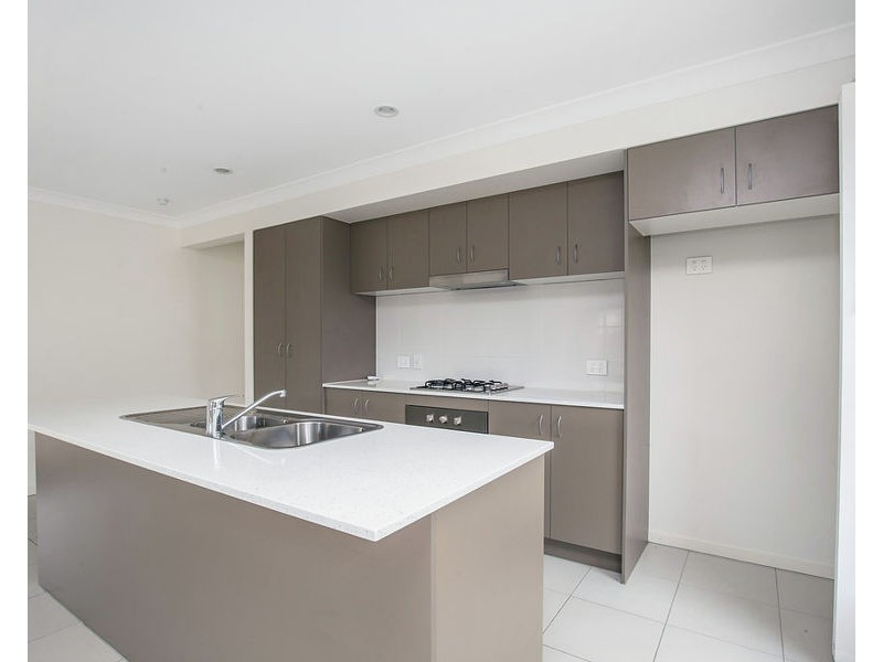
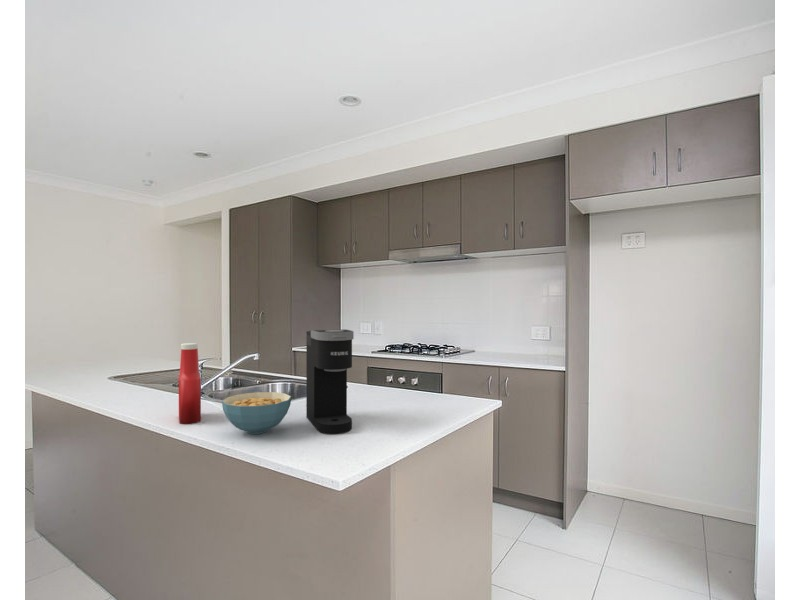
+ cereal bowl (257, 414)
+ soap bottle (189, 381)
+ coffee maker (328, 376)
